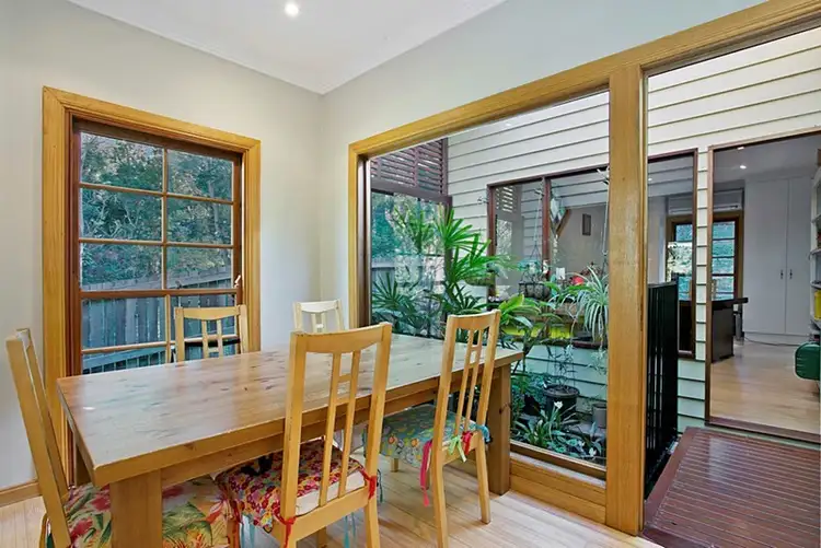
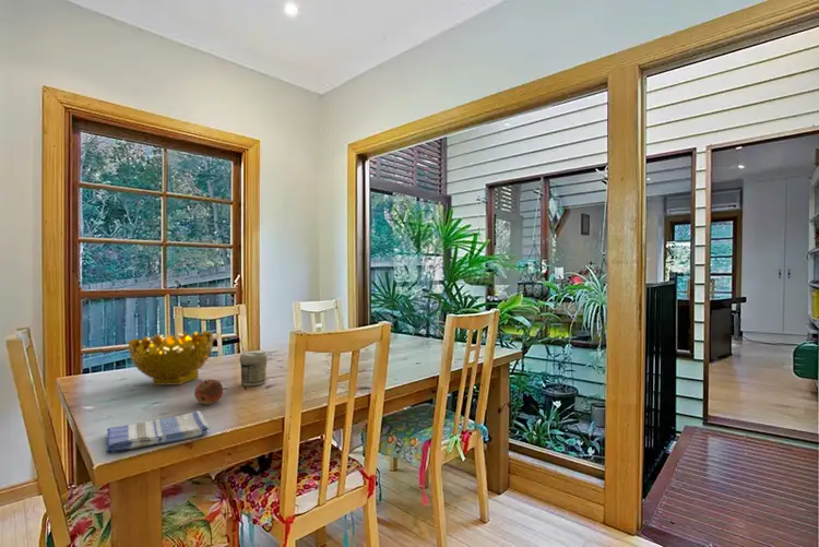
+ fruit (209, 391)
+ dish towel (158, 429)
+ jar (253, 368)
+ decorative bowl (173, 357)
